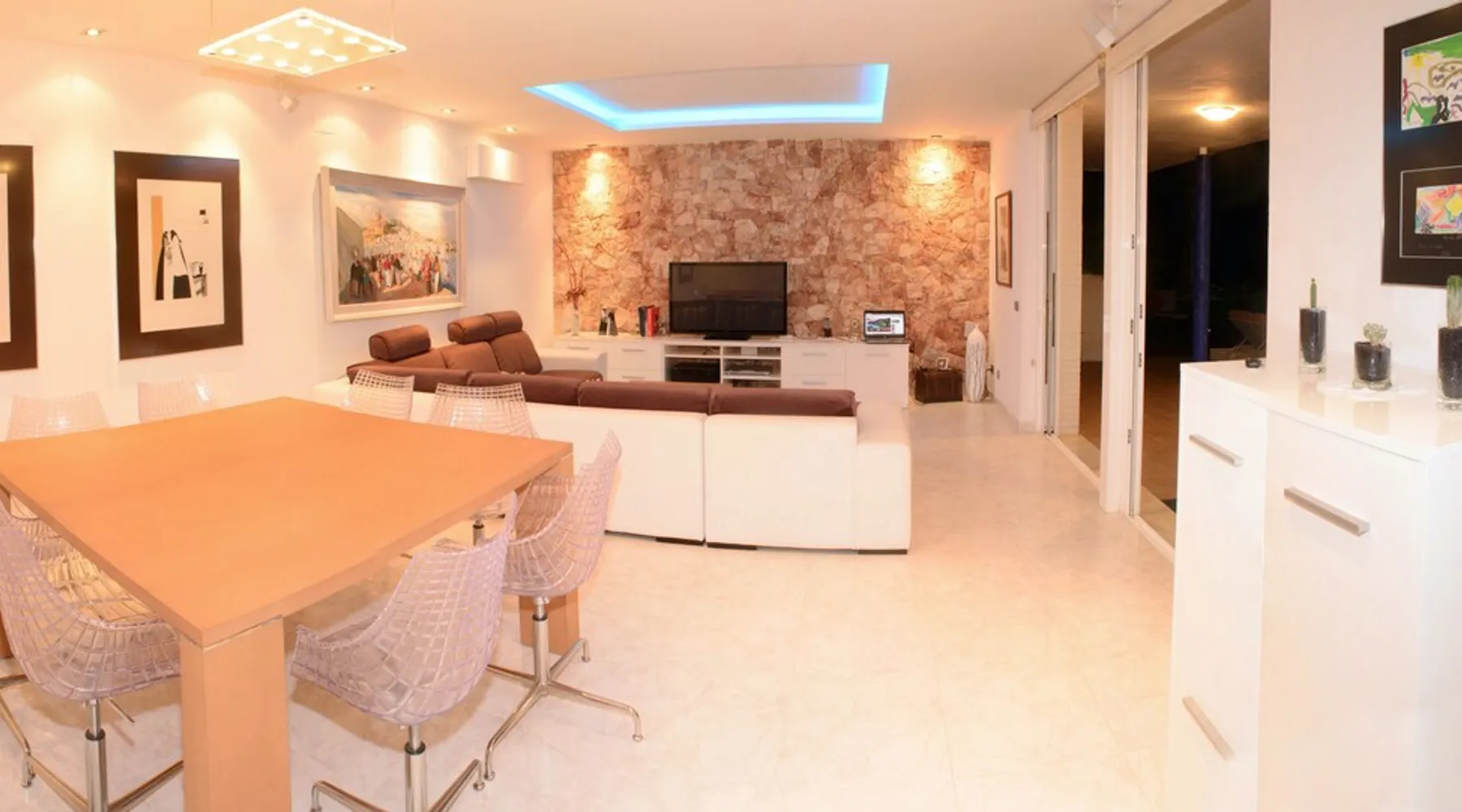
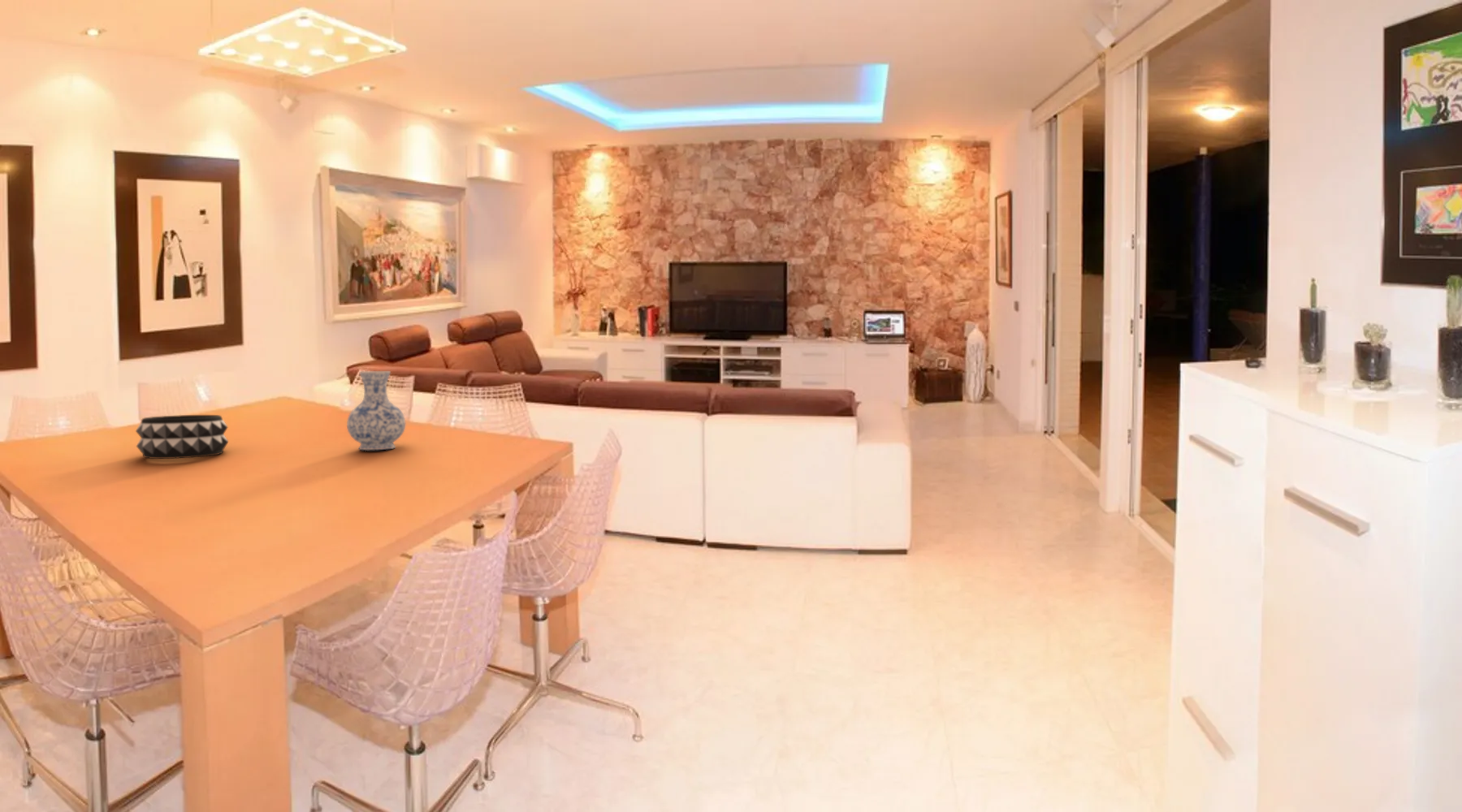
+ decorative bowl (183, 435)
+ vase (376, 410)
